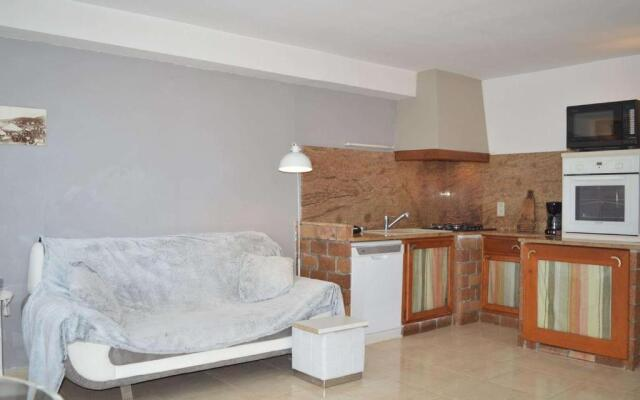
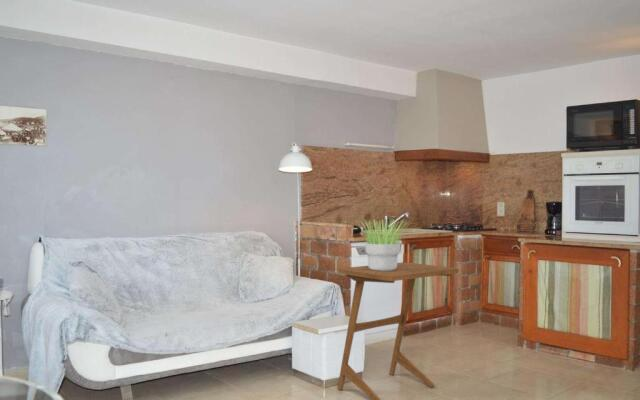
+ potted plant (383, 244)
+ side table (397, 330)
